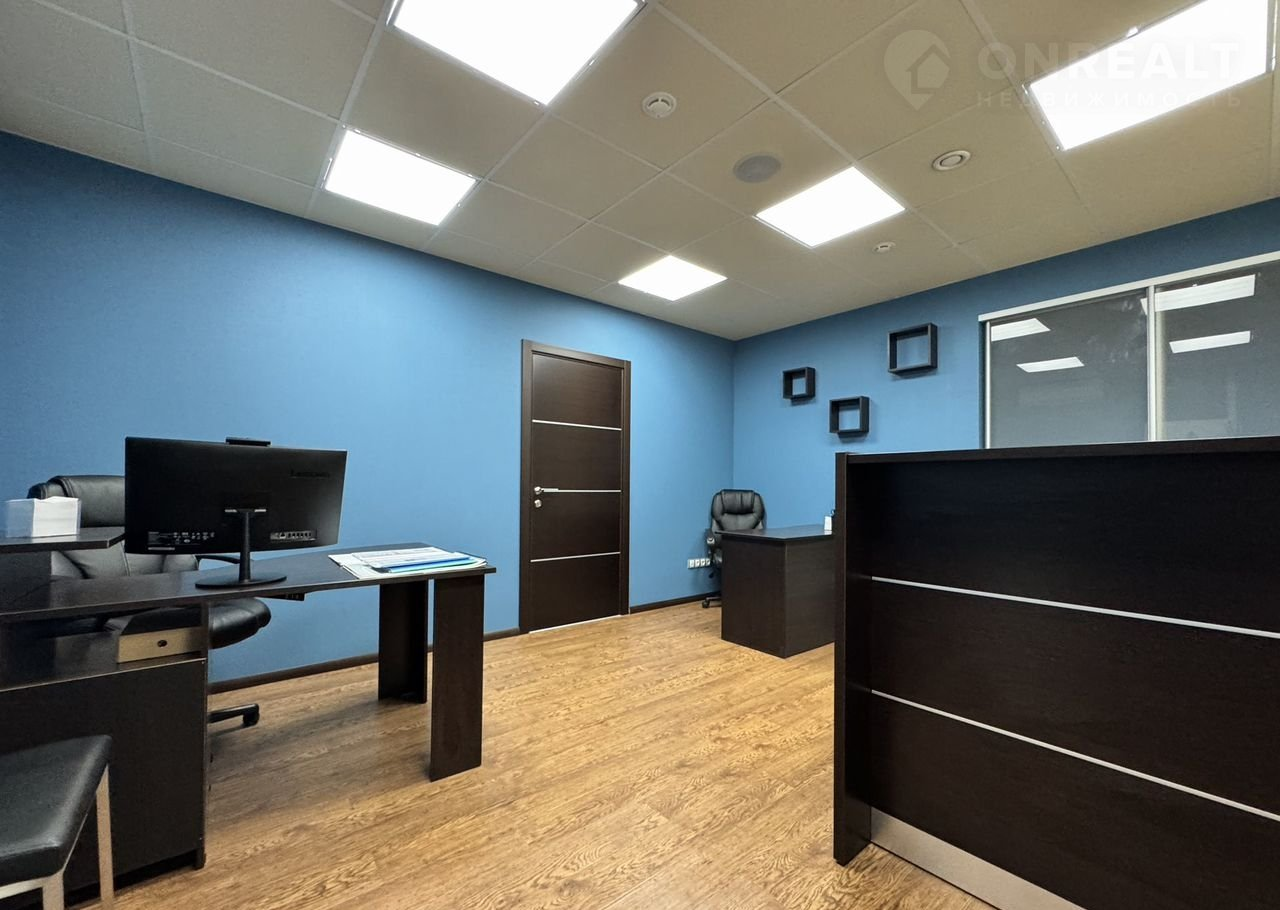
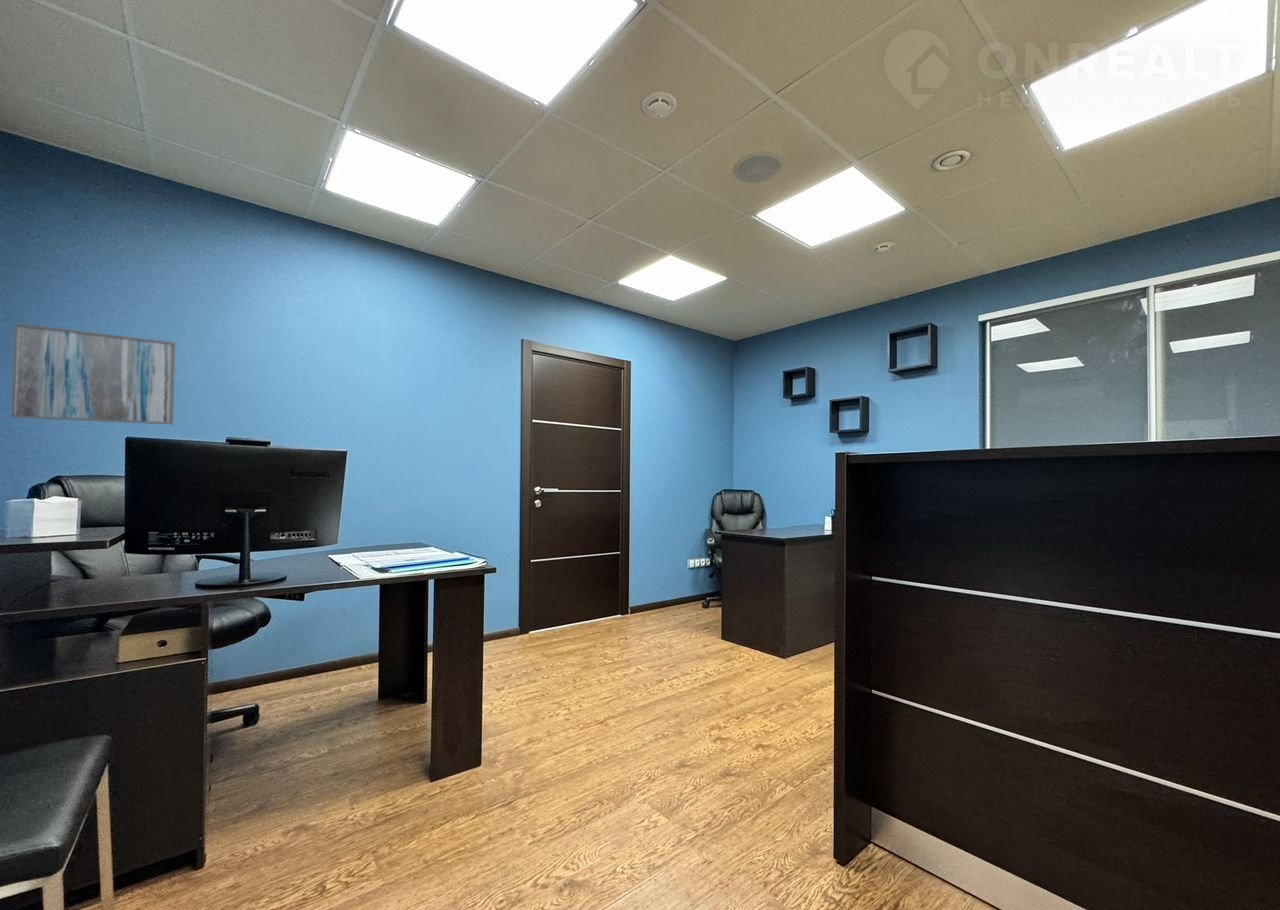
+ wall art (99, 377)
